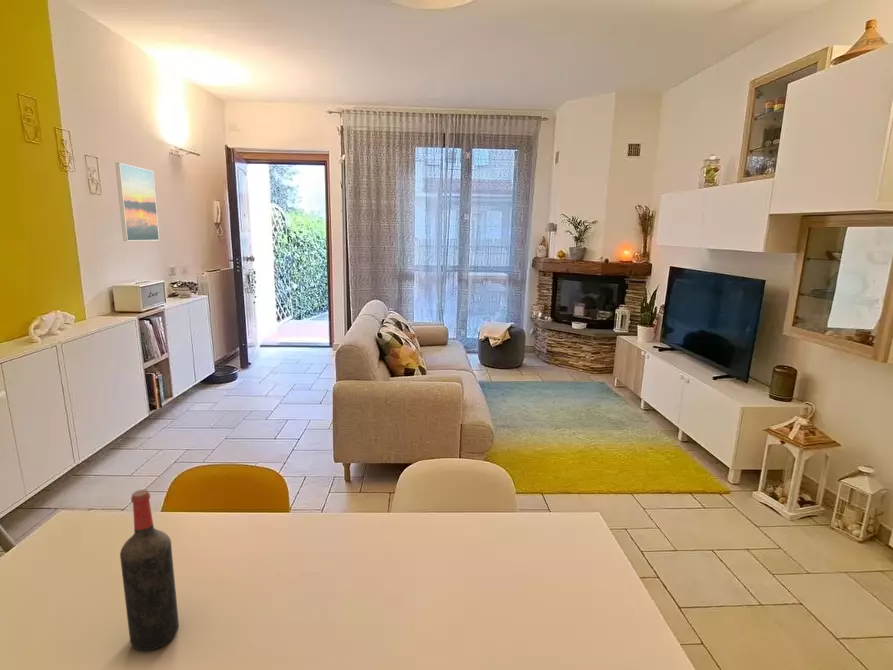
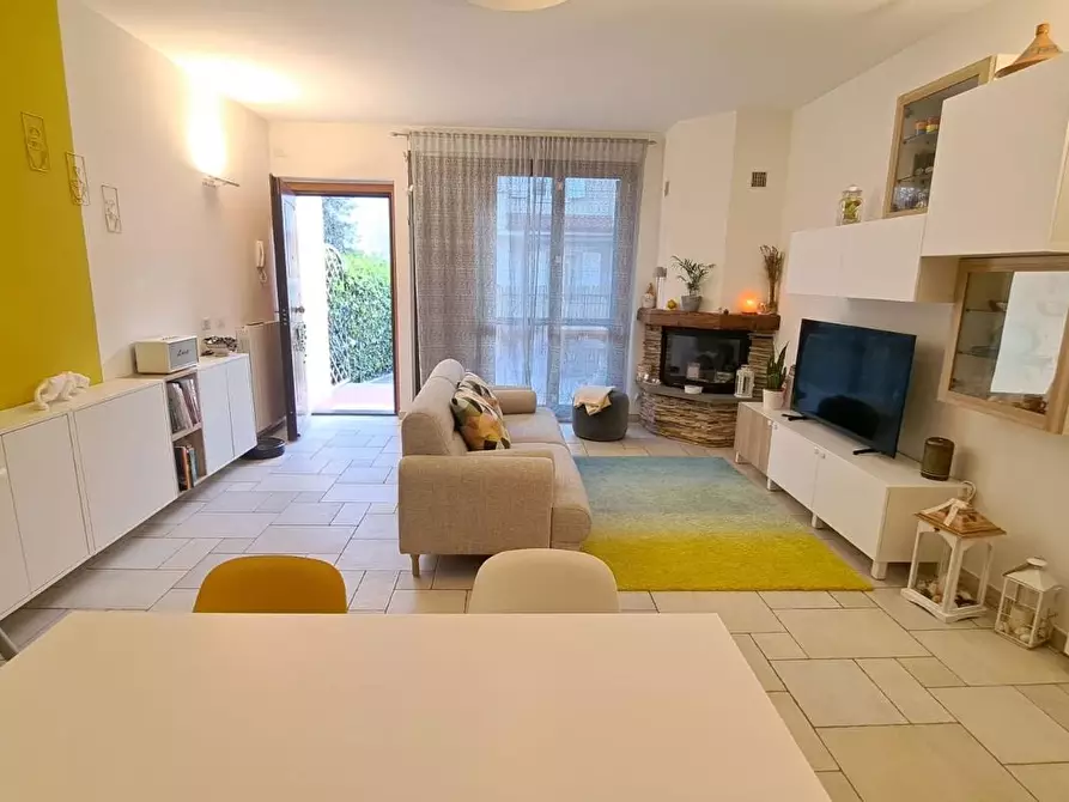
- wine bottle (148, 566)
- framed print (138, 204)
